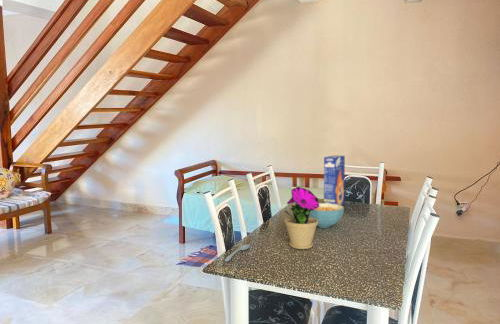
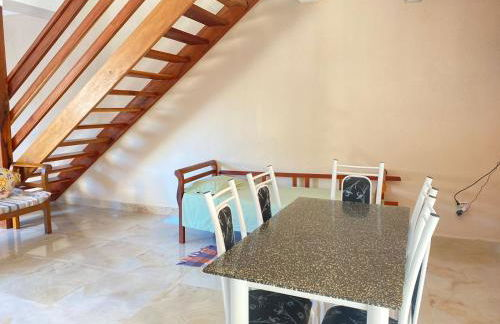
- cereal box (334, 181)
- cereal bowl (323, 216)
- flower pot (301, 217)
- spoon (236, 251)
